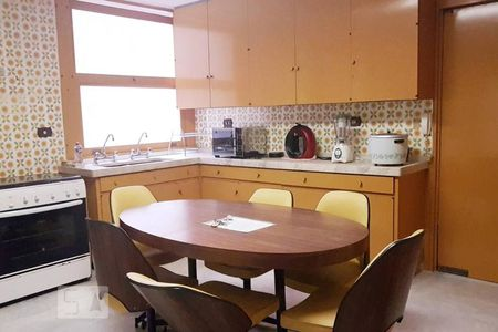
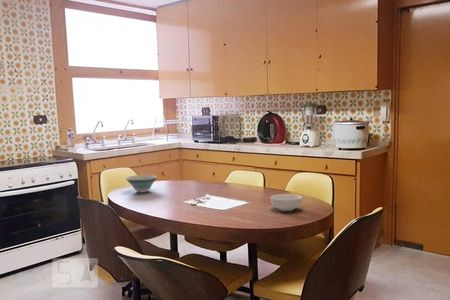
+ bowl (142, 184)
+ cereal bowl (286, 203)
